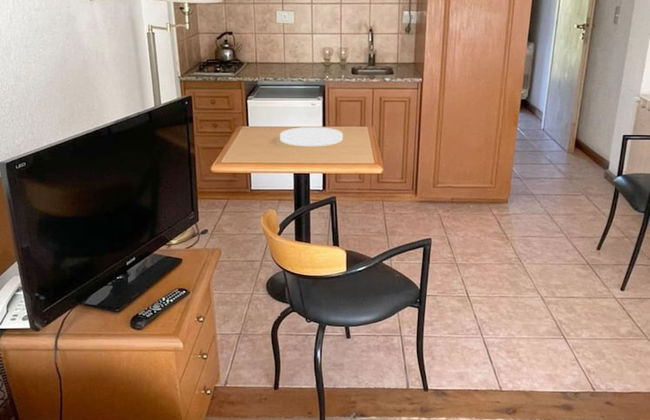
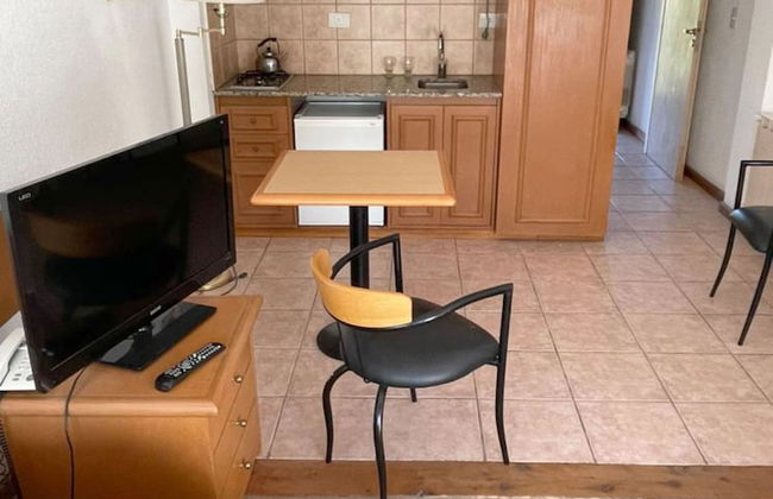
- plate (311, 136)
